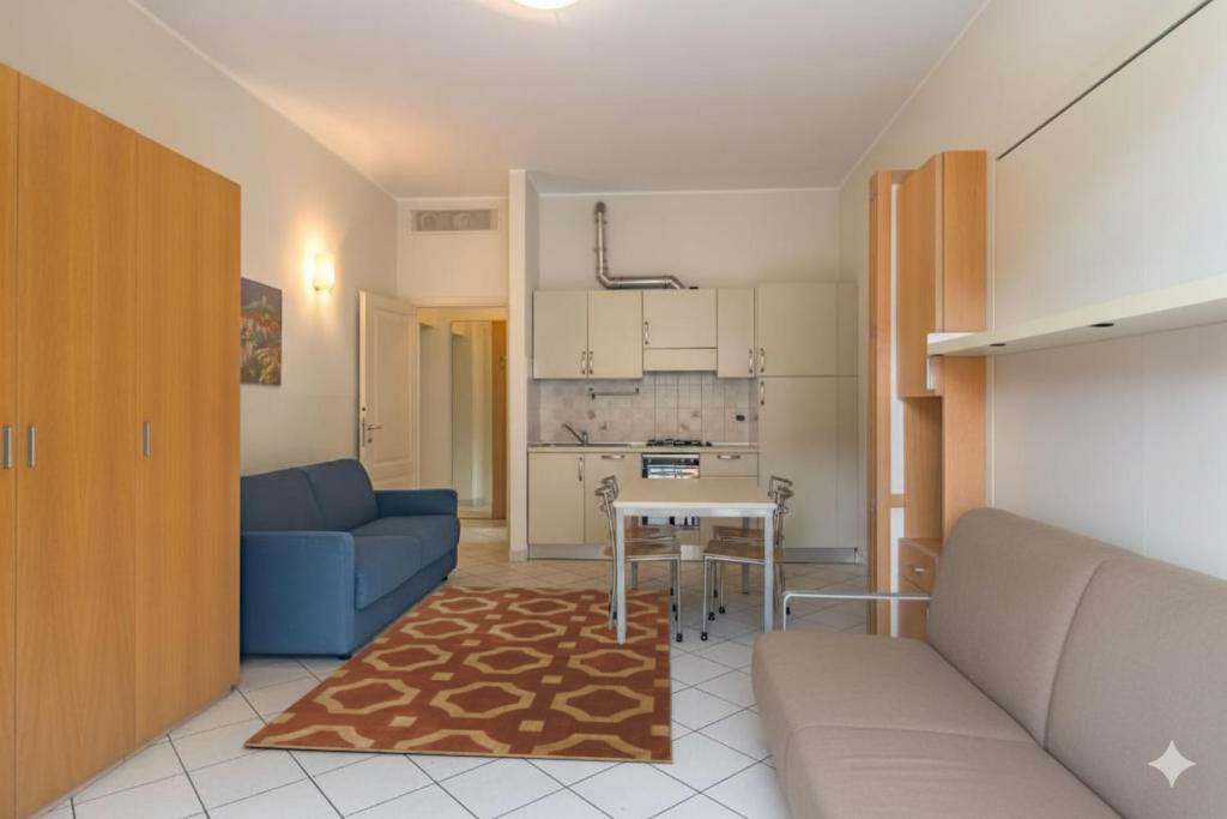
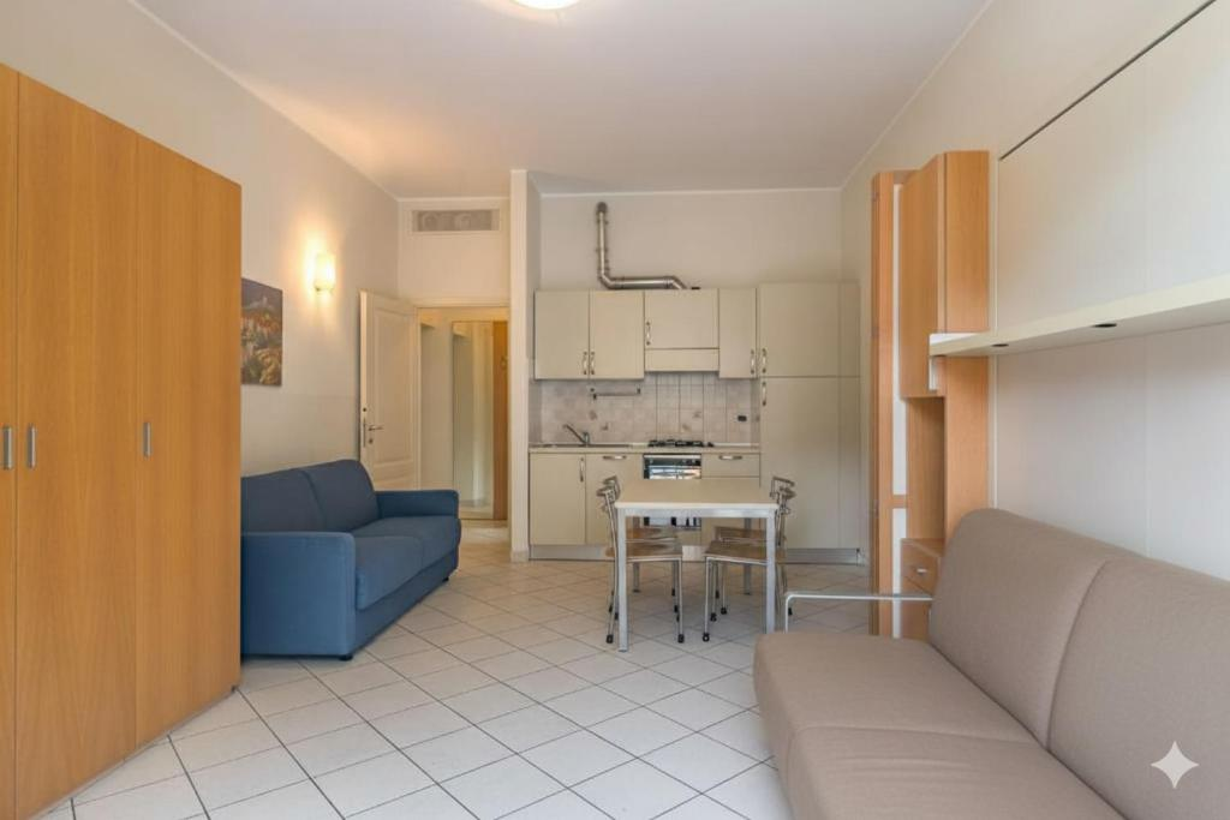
- rug (519, 644)
